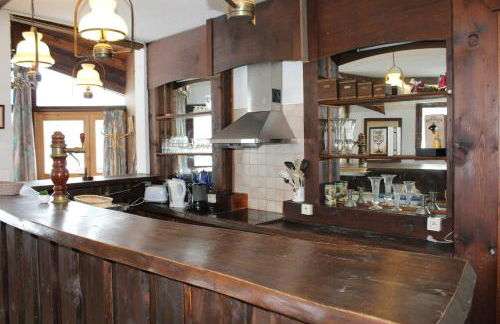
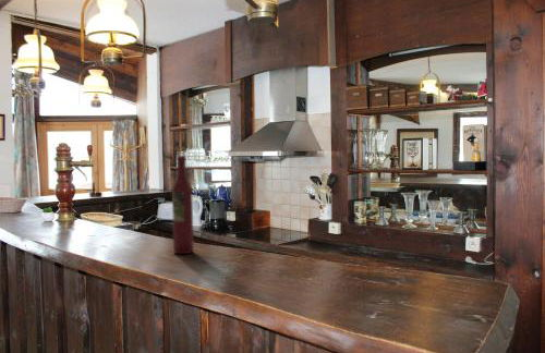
+ wine bottle (182, 204)
